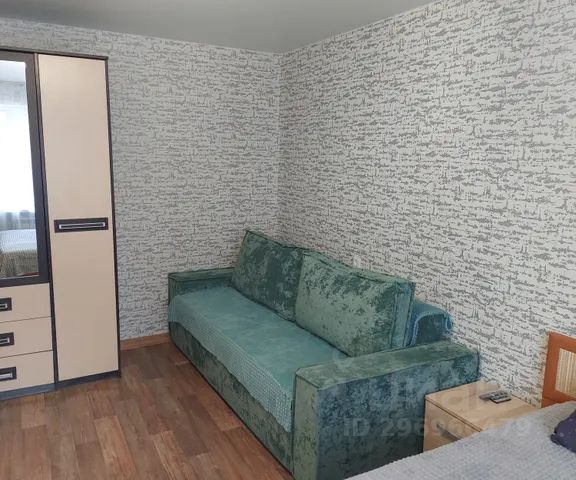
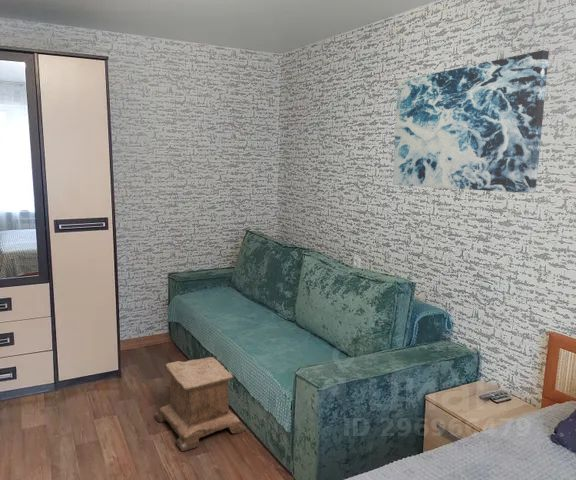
+ wall art (457, 129)
+ stool (198, 396)
